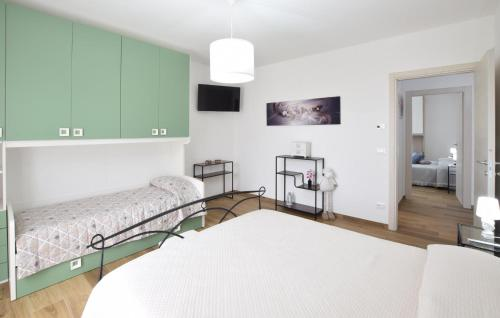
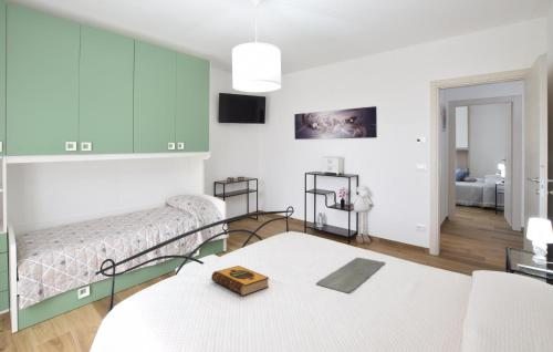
+ bath mat (354, 271)
+ hardback book (239, 279)
